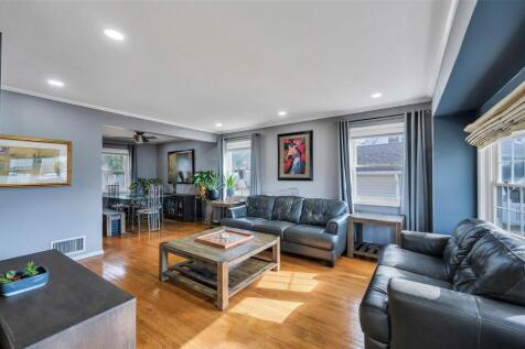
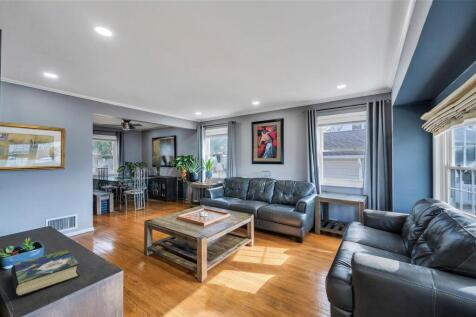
+ book (45, 270)
